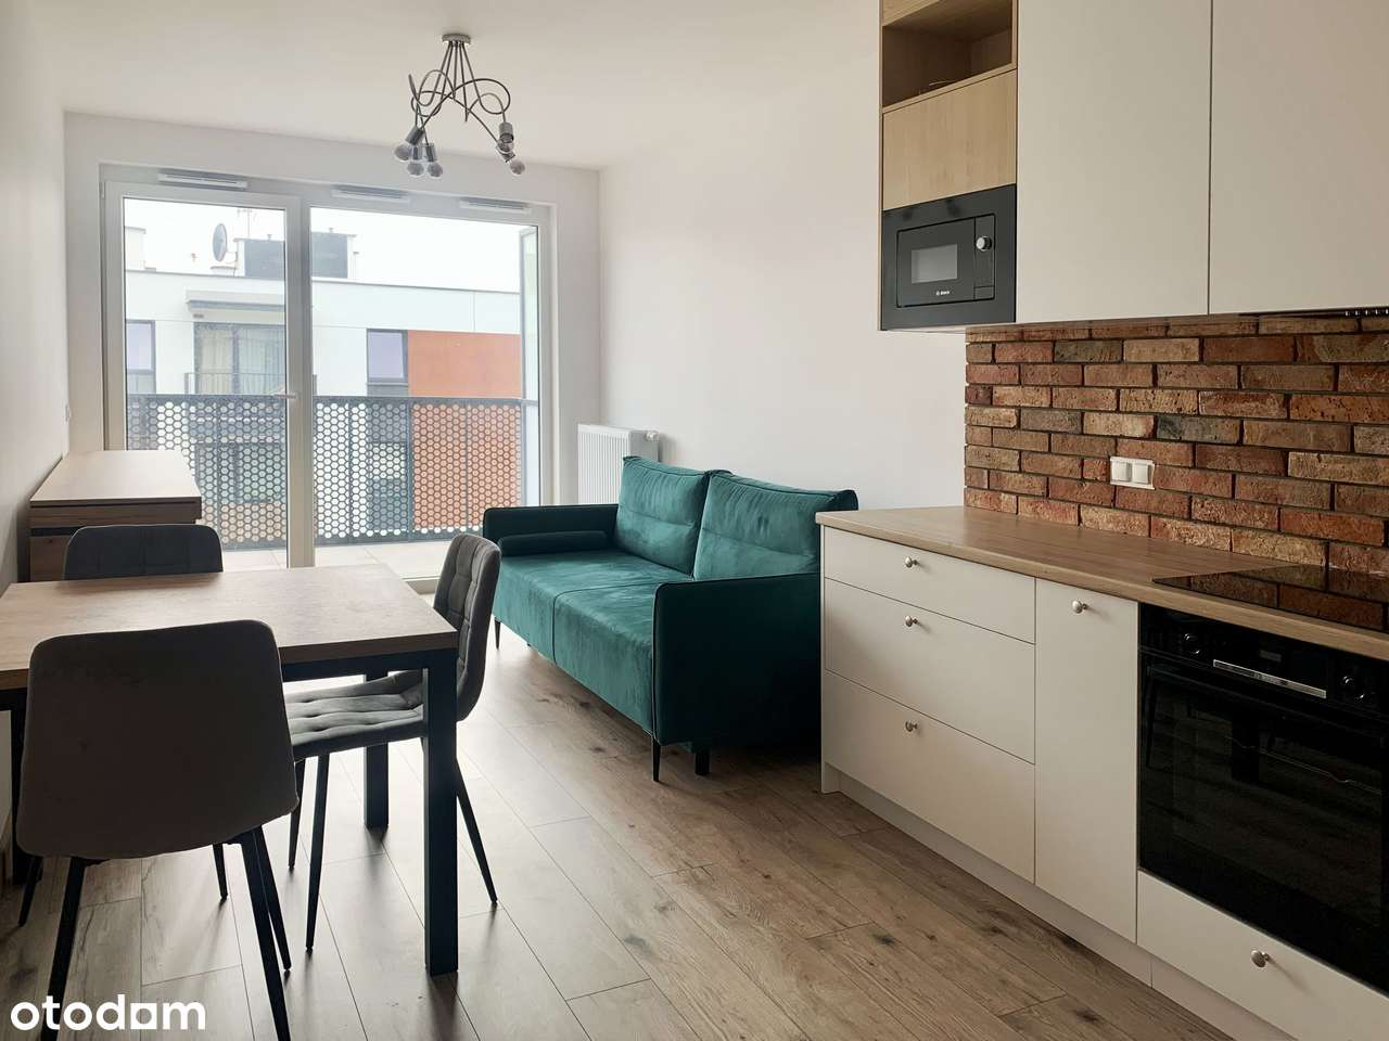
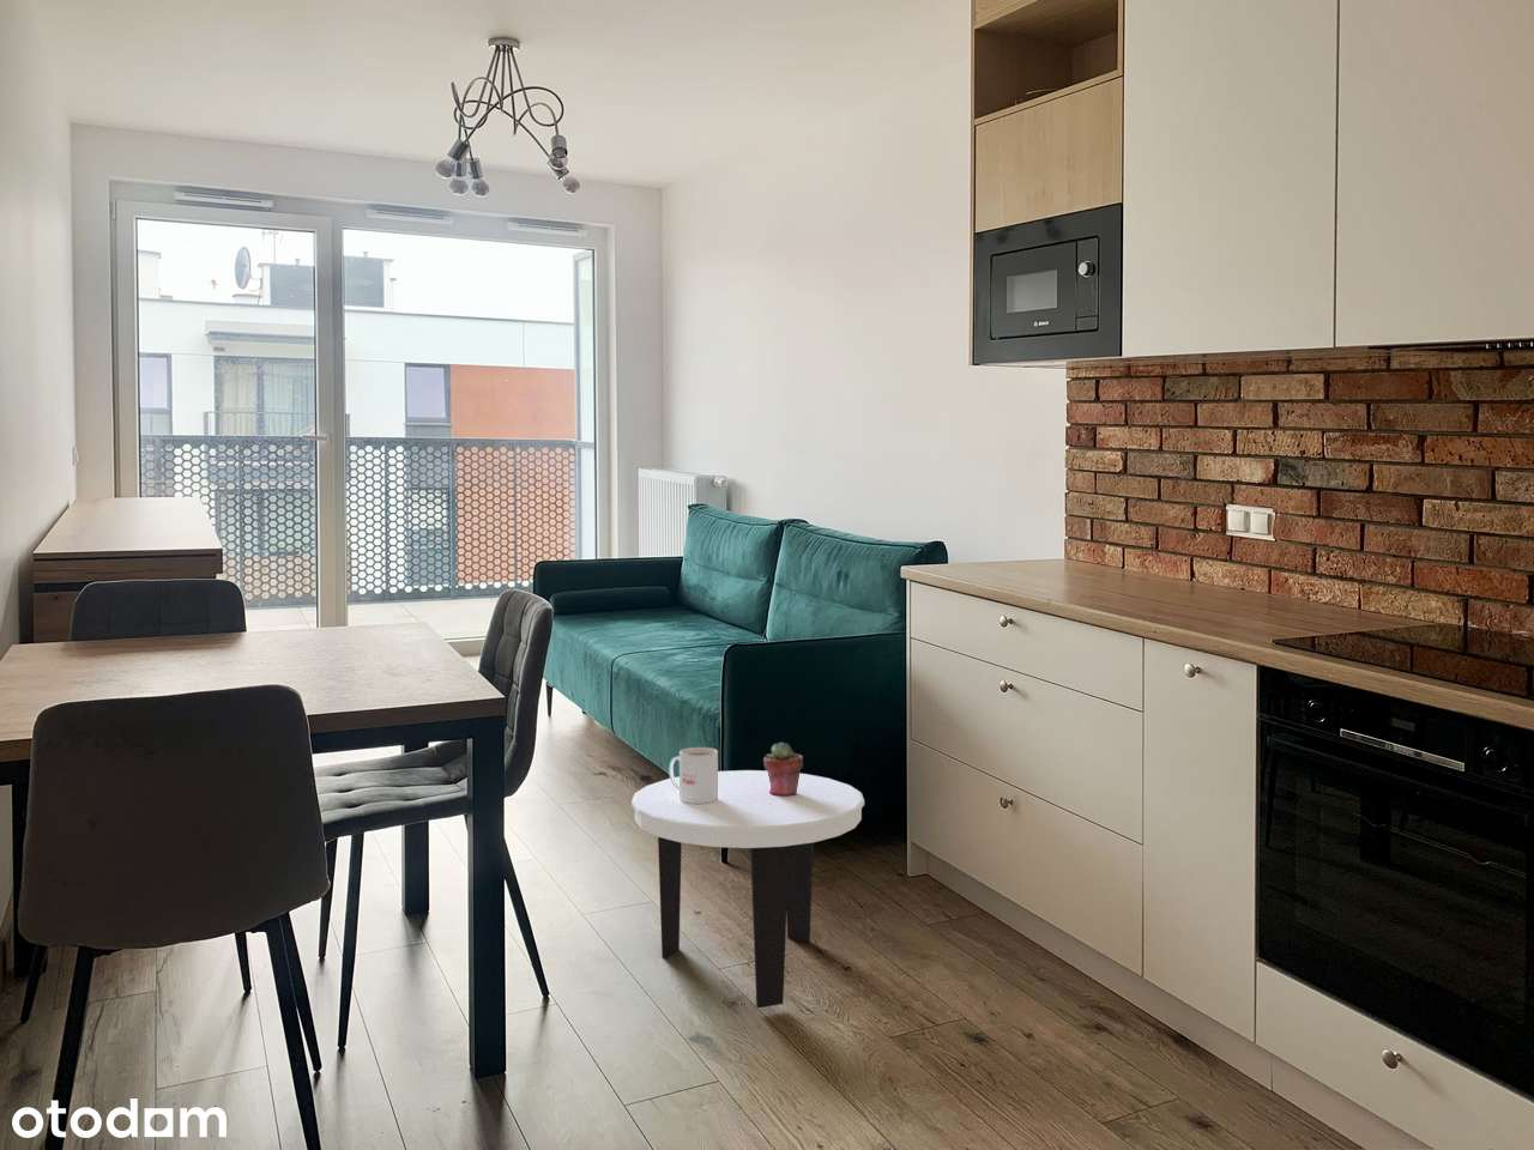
+ mug (691, 774)
+ potted succulent (783, 767)
+ side table (751, 883)
